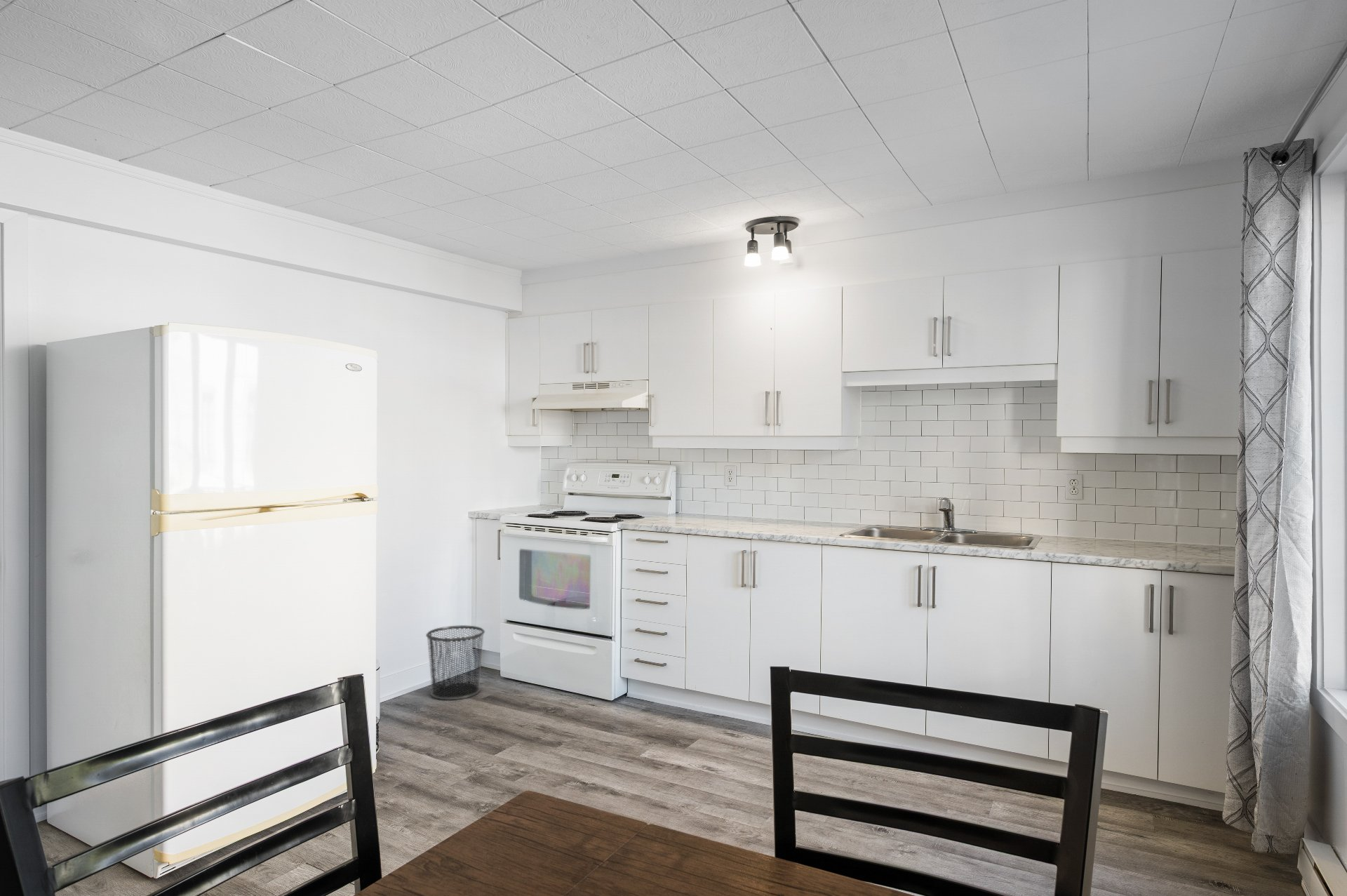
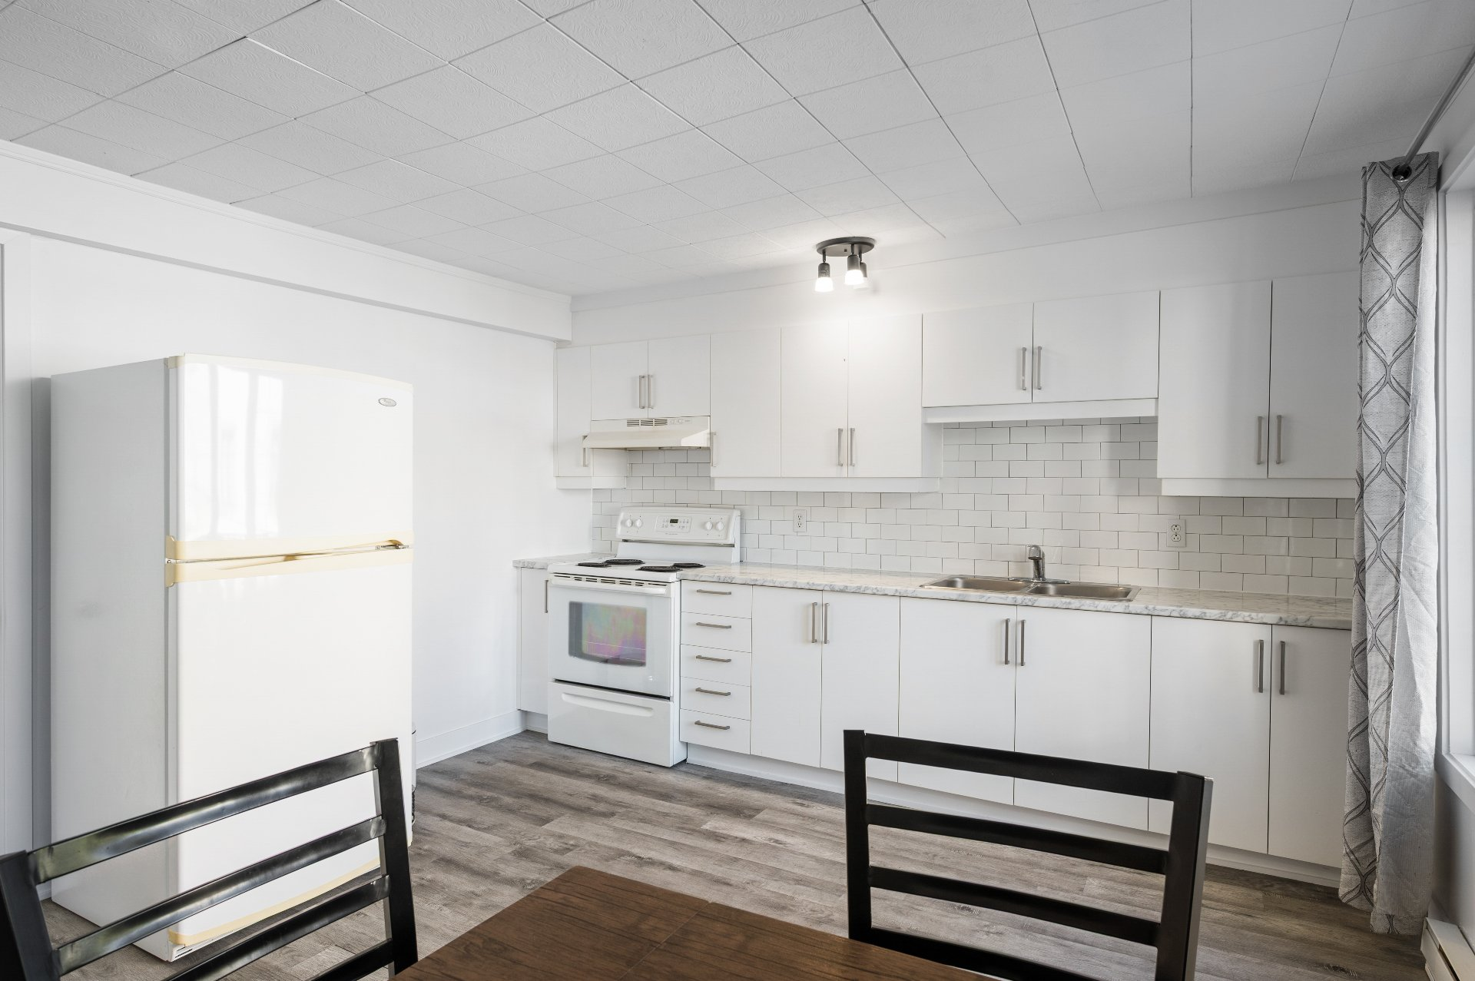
- trash can (455, 661)
